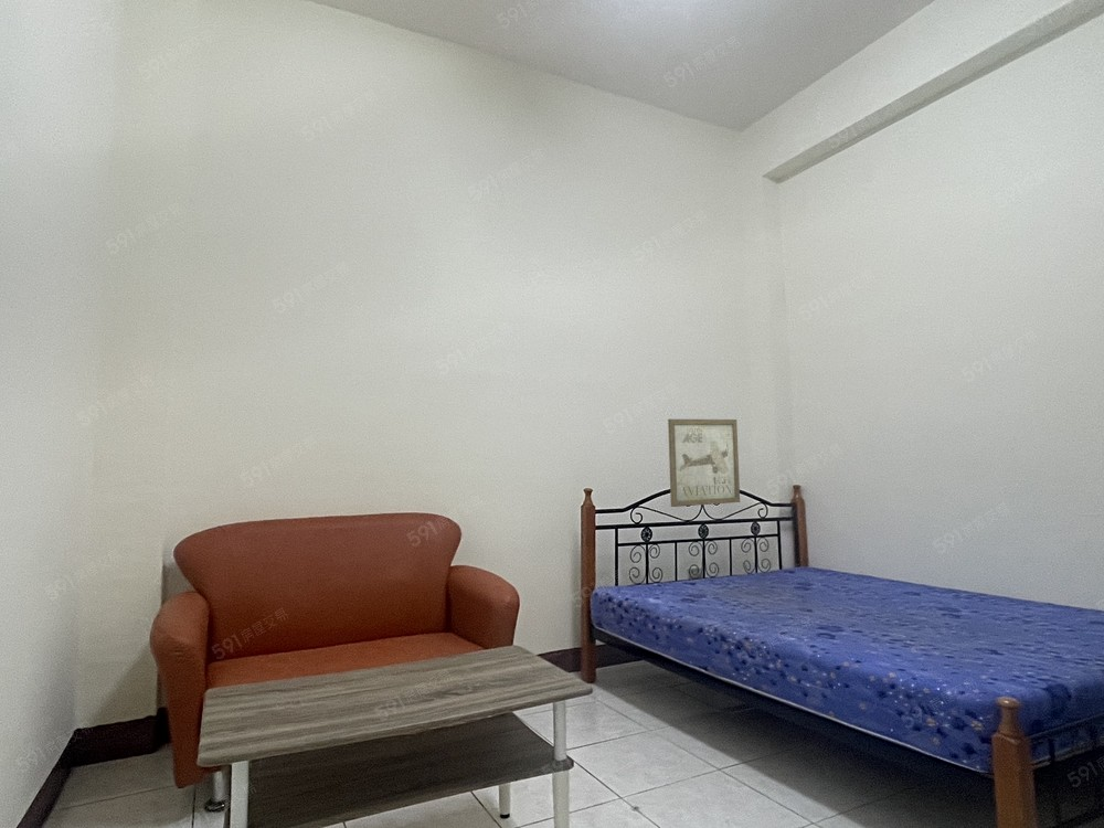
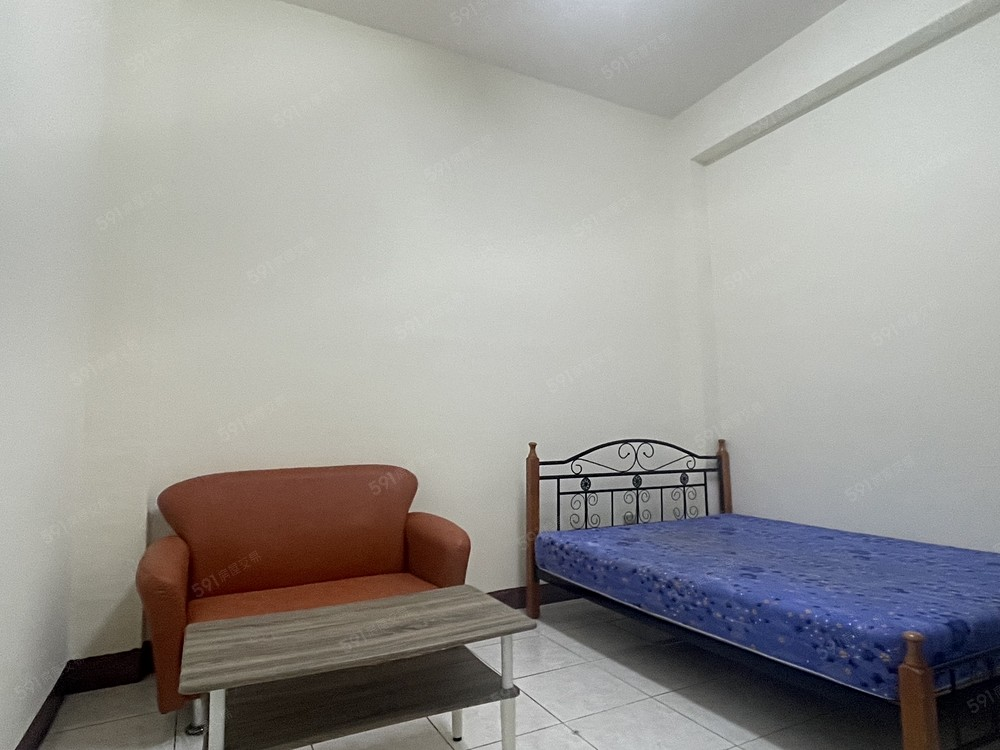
- wall art (704, 461)
